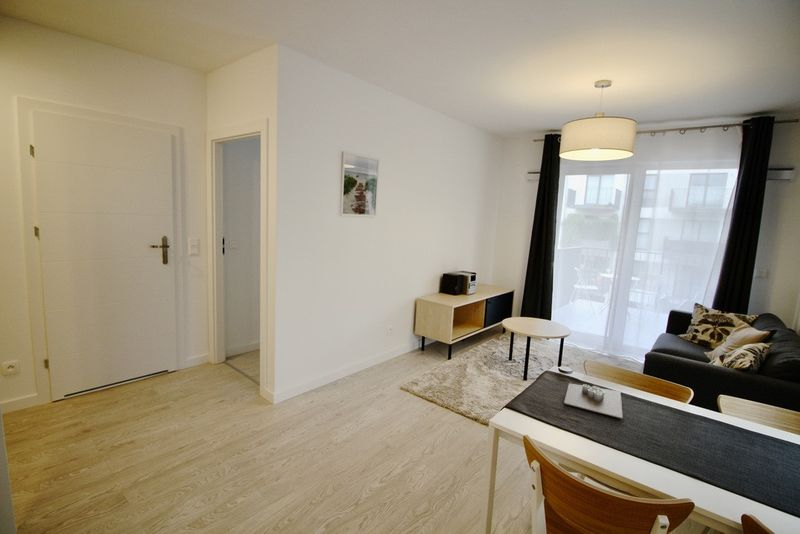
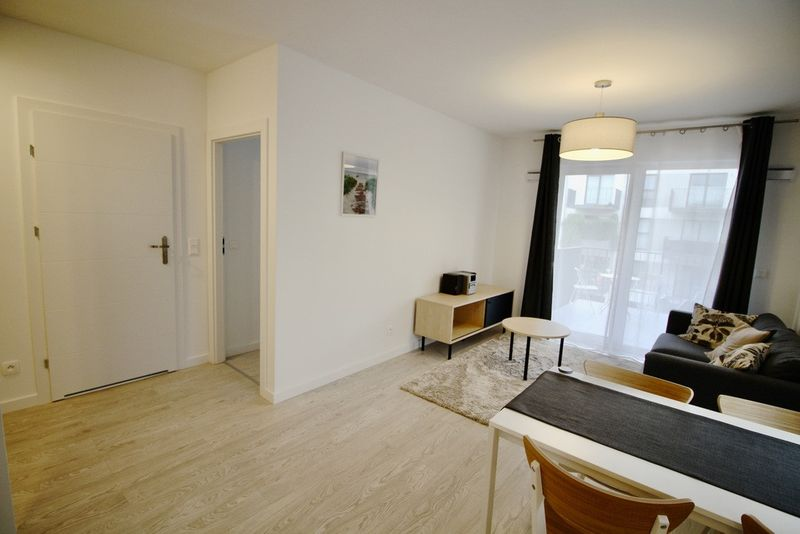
- candle (594, 392)
